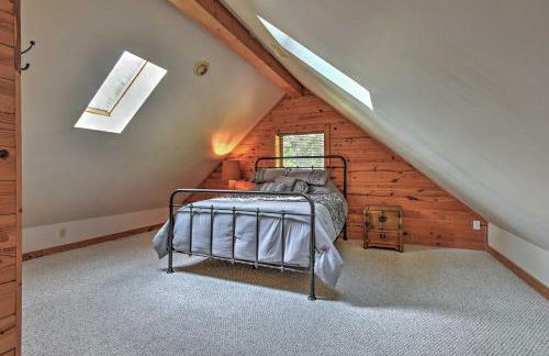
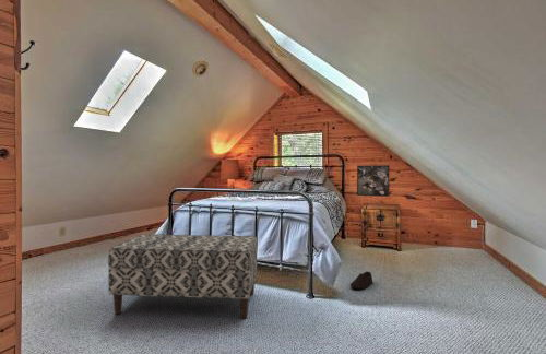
+ bench (189, 272)
+ shoe (361, 280)
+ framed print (372, 180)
